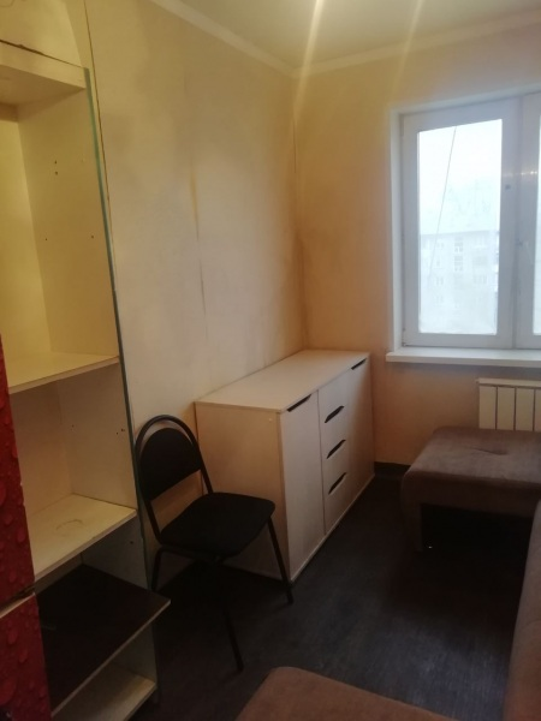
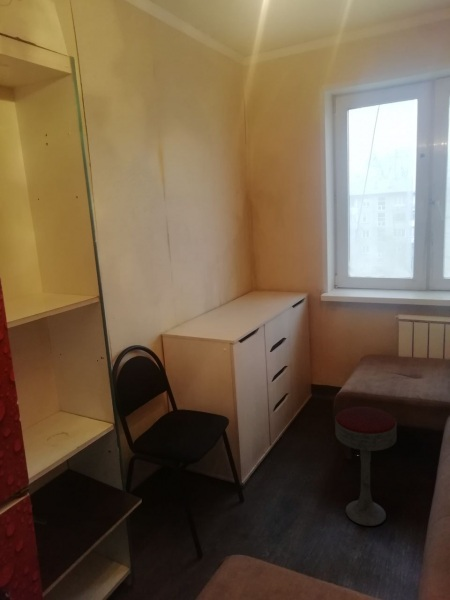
+ bar stool (365, 465)
